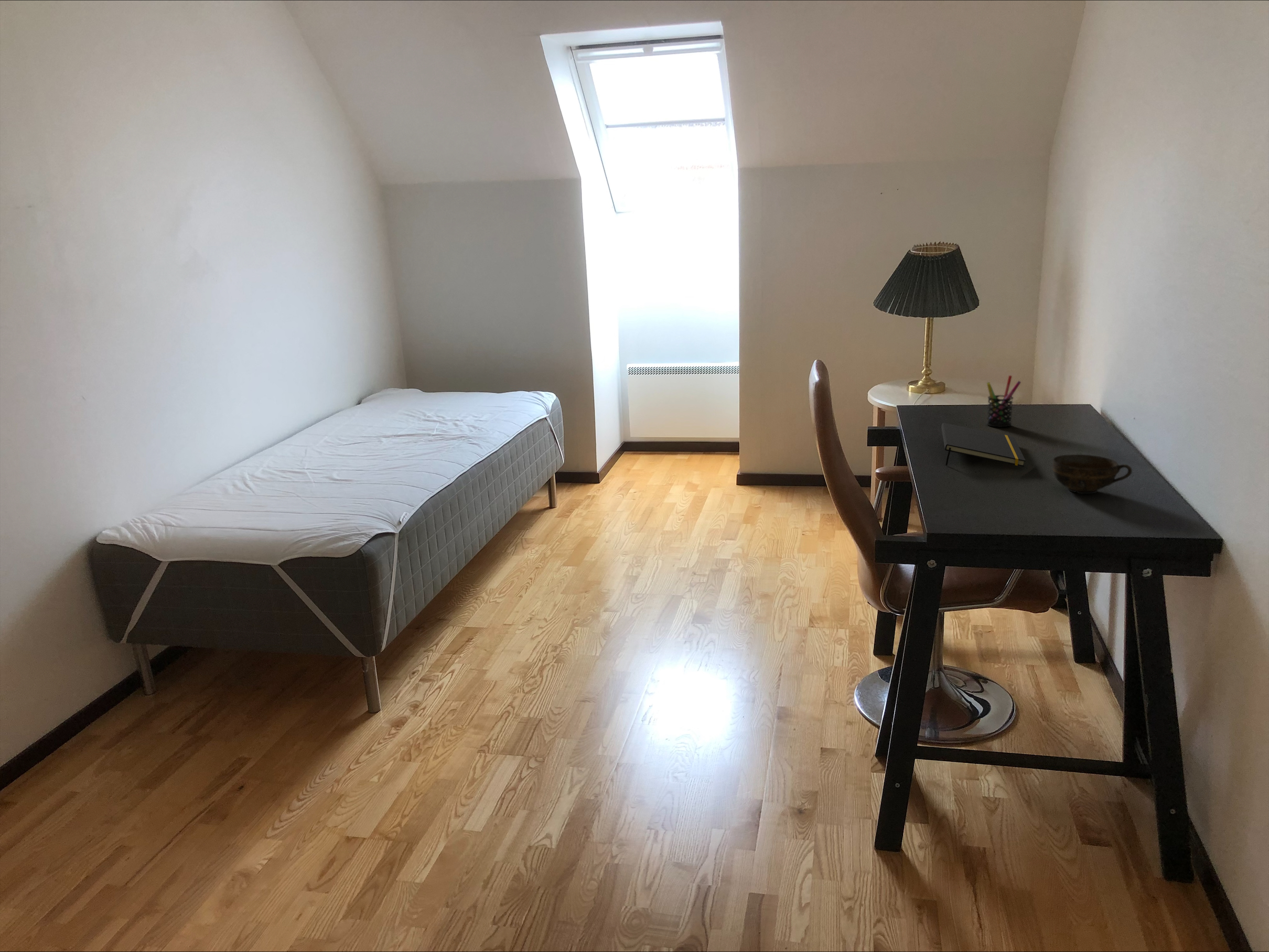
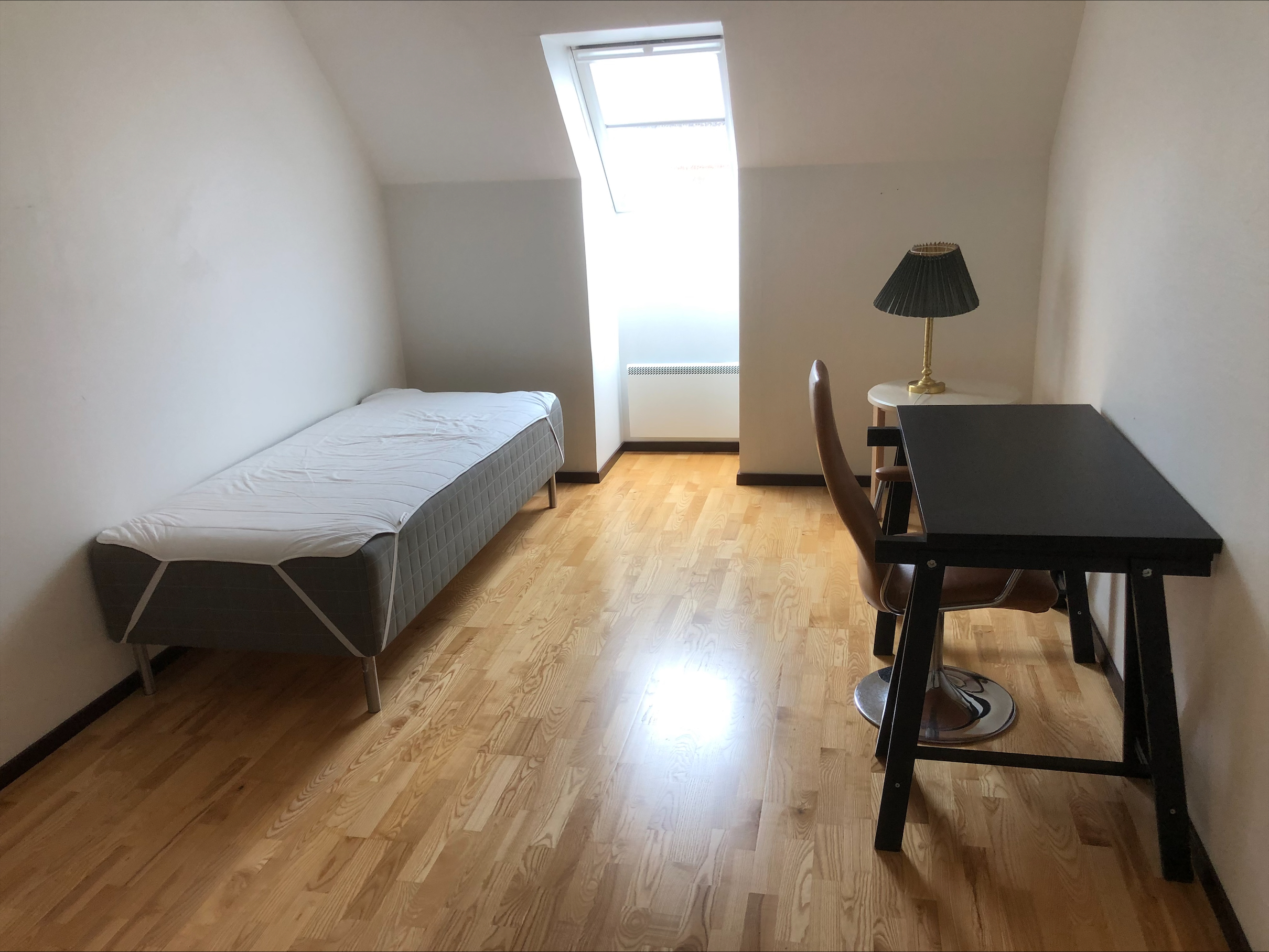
- notepad (981, 443)
- cup (1091, 476)
- pen holder (999, 400)
